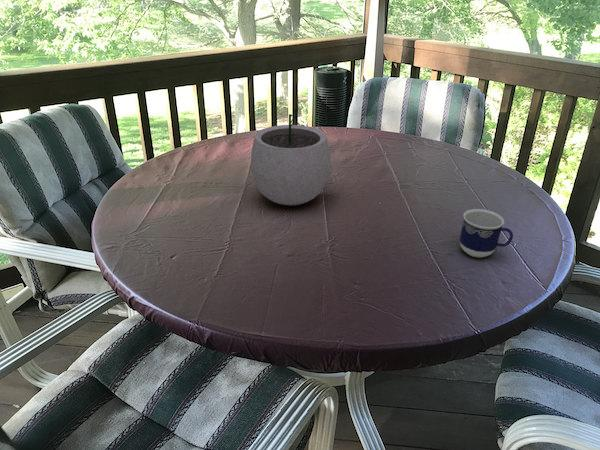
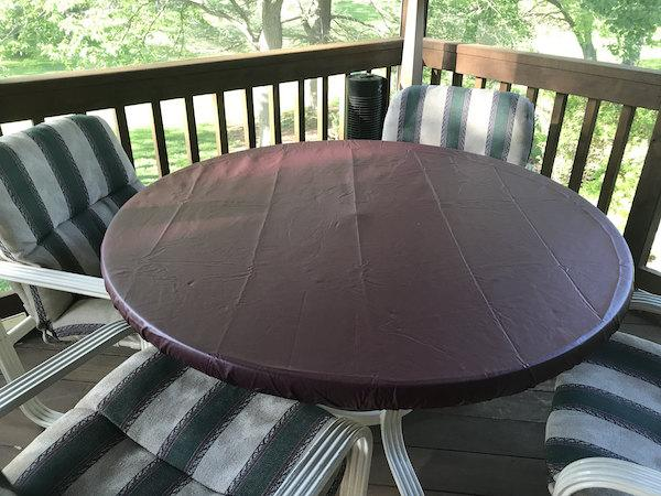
- plant pot (290, 154)
- cup (485, 237)
